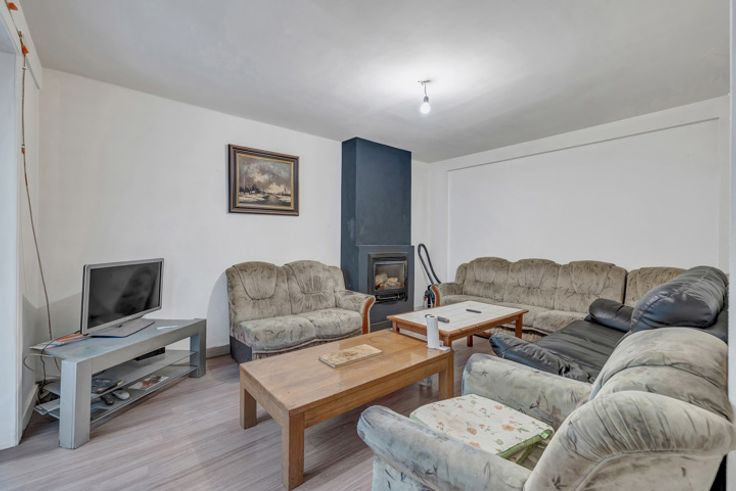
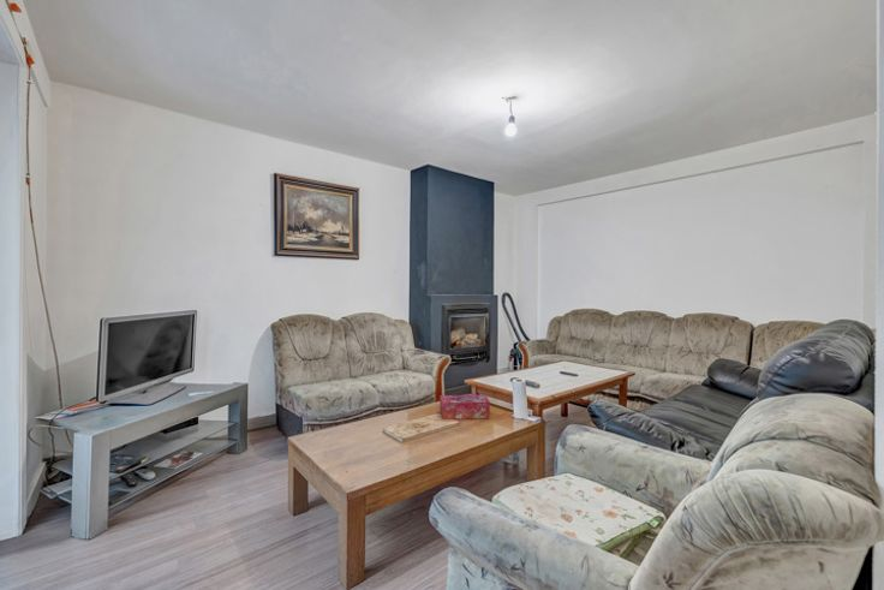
+ tissue box (464, 406)
